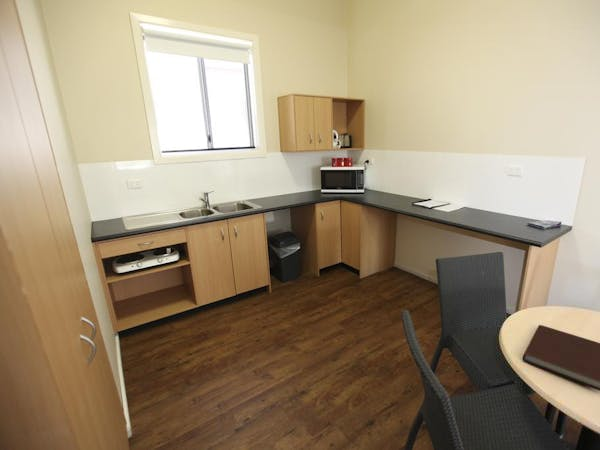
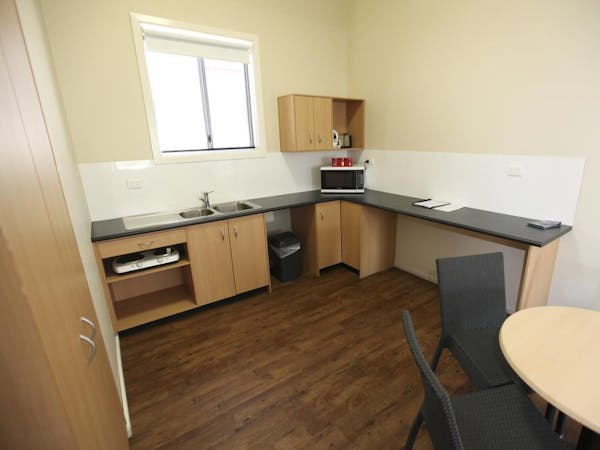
- notebook (566, 353)
